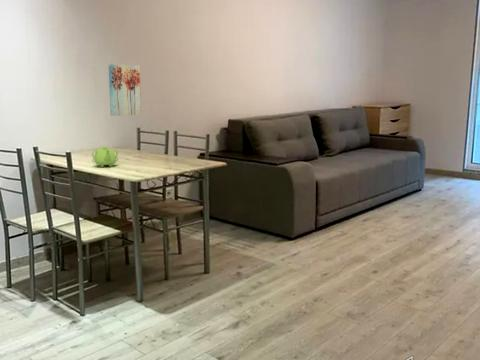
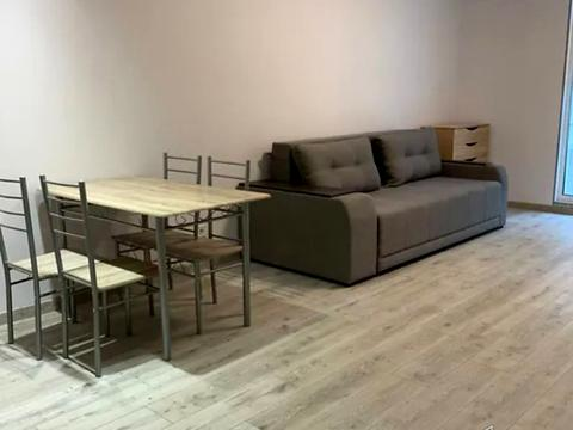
- wall art (125, 90)
- teapot (105, 156)
